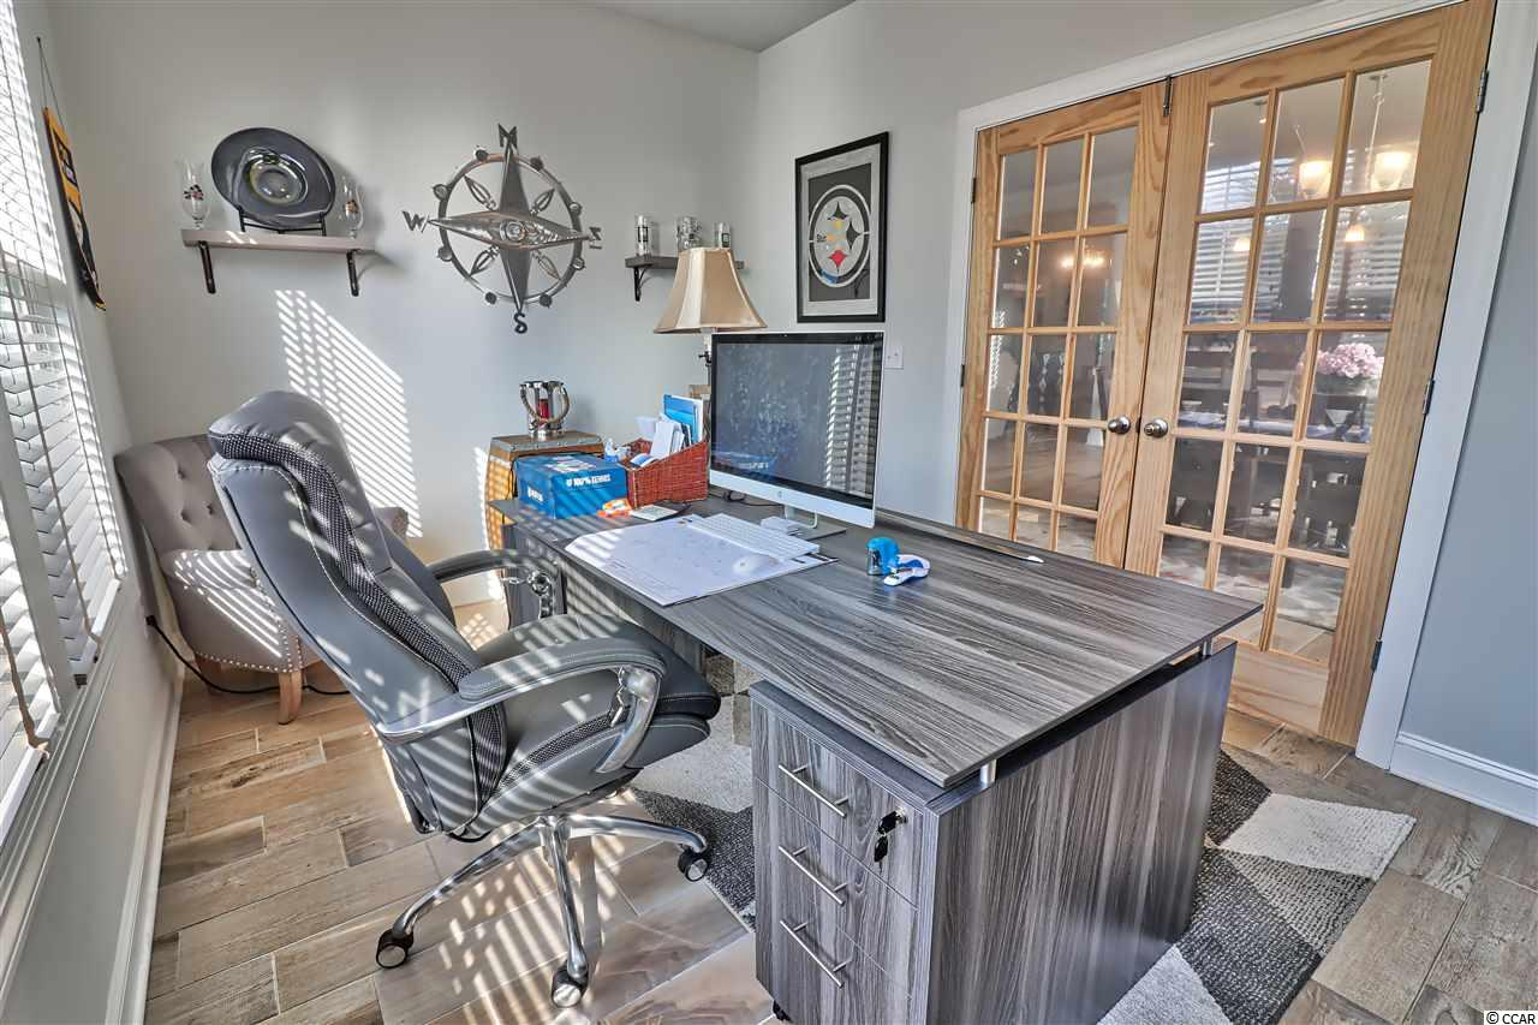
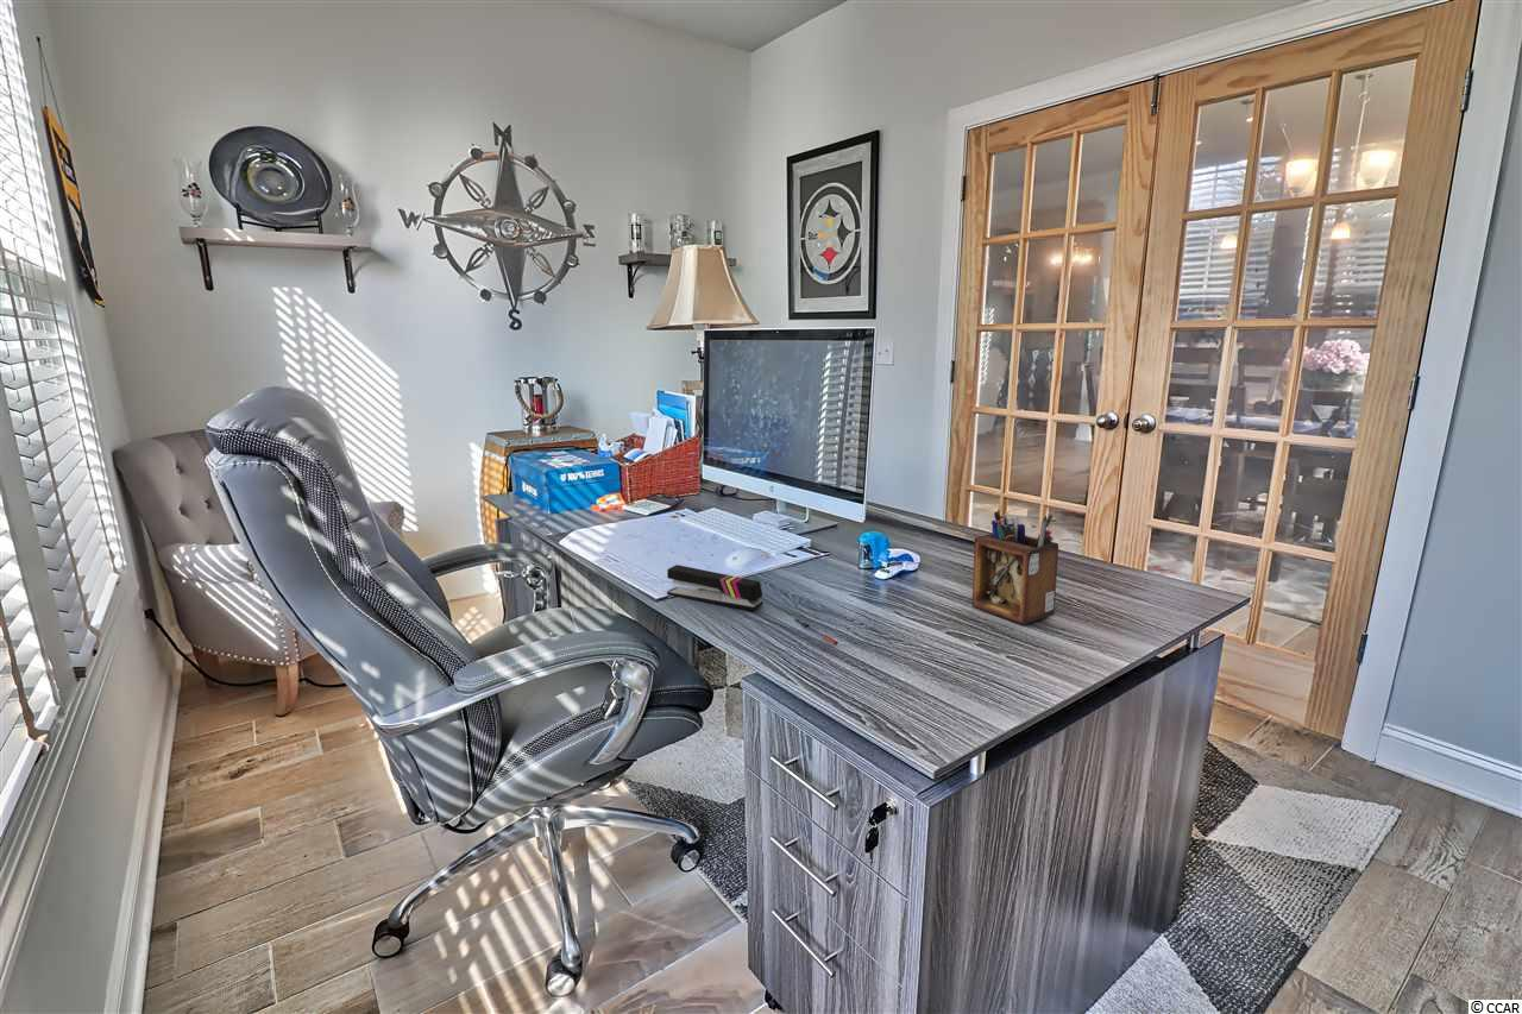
+ pen (813, 629)
+ stapler (713, 586)
+ desk organizer (1014, 562)
